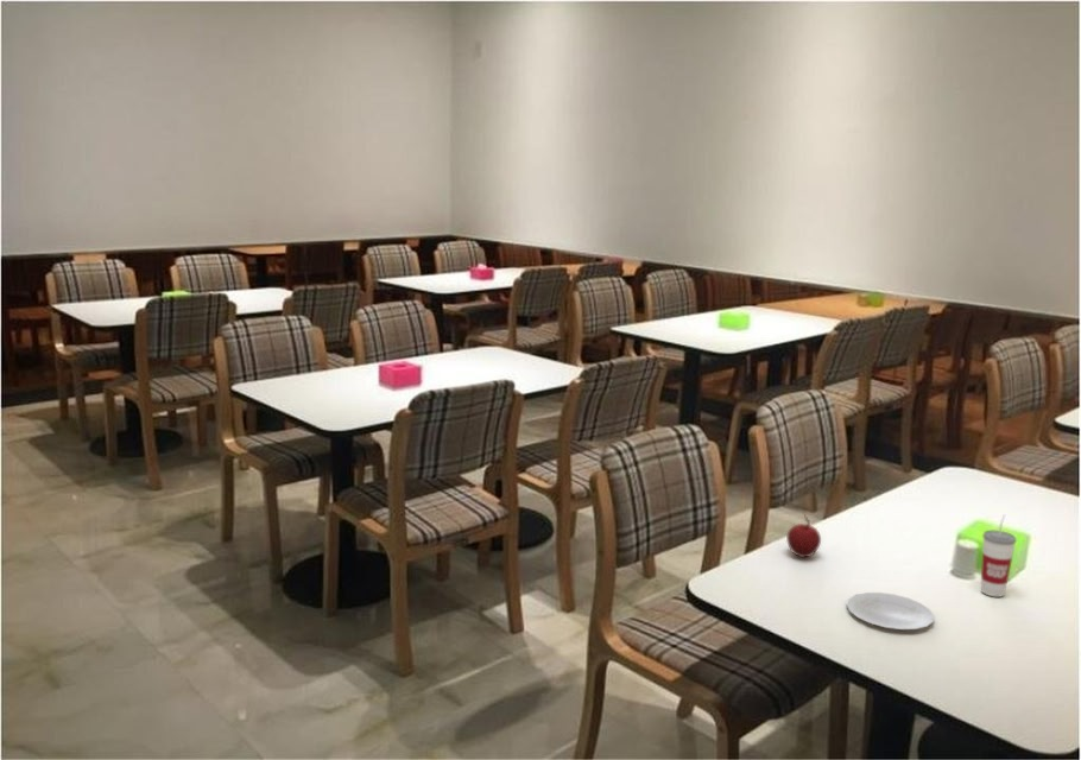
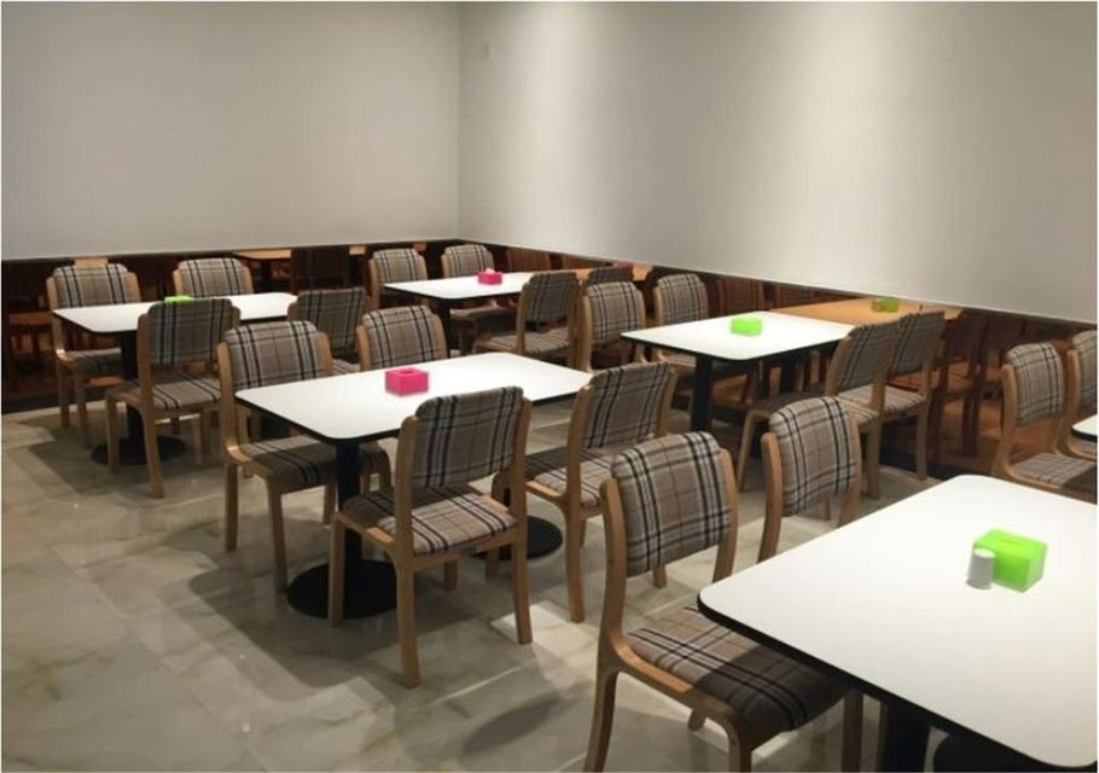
- cup (997, 553)
- plate (892, 594)
- apple (803, 536)
